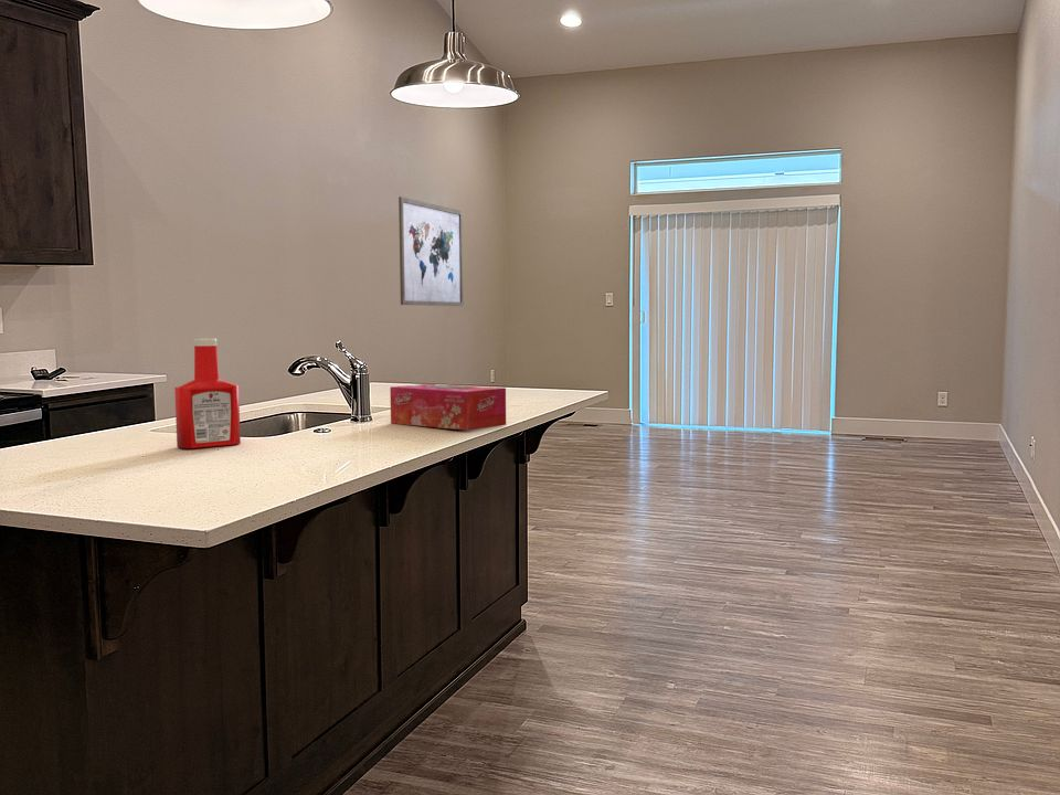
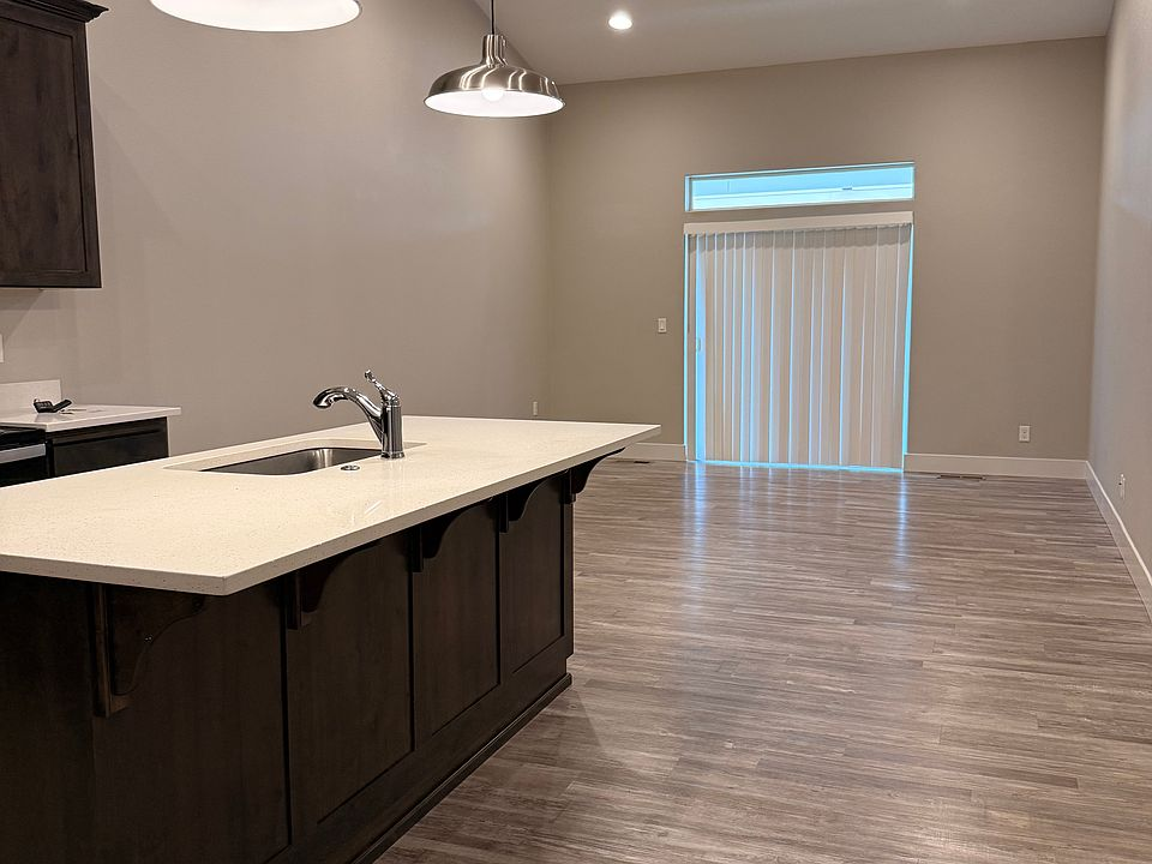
- wall art (433, 255)
- soap bottle (206, 392)
- tissue box (447, 405)
